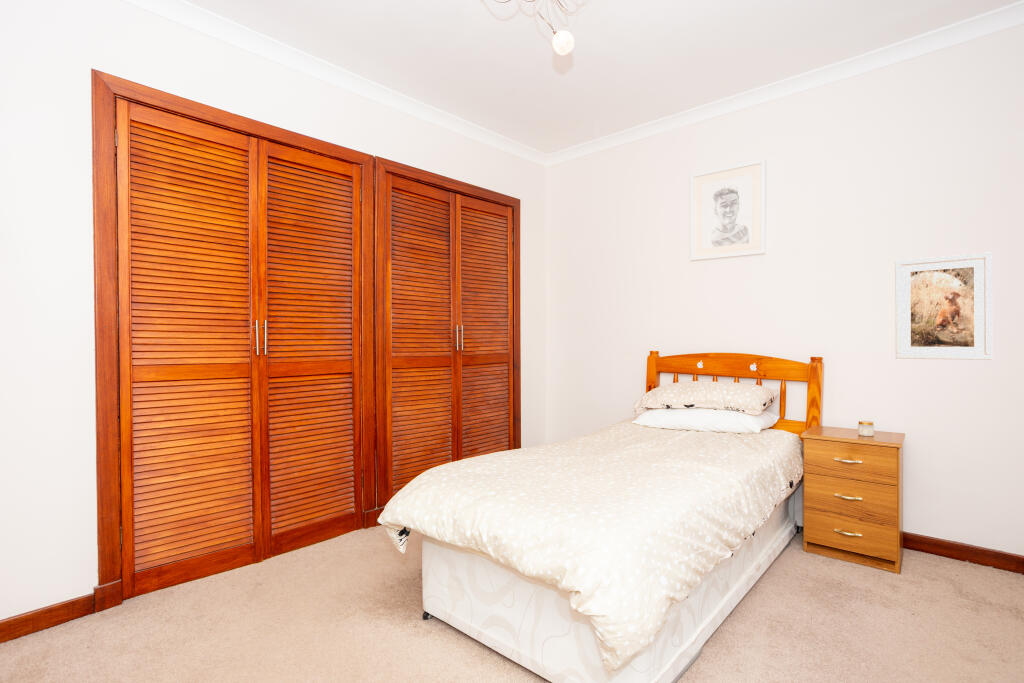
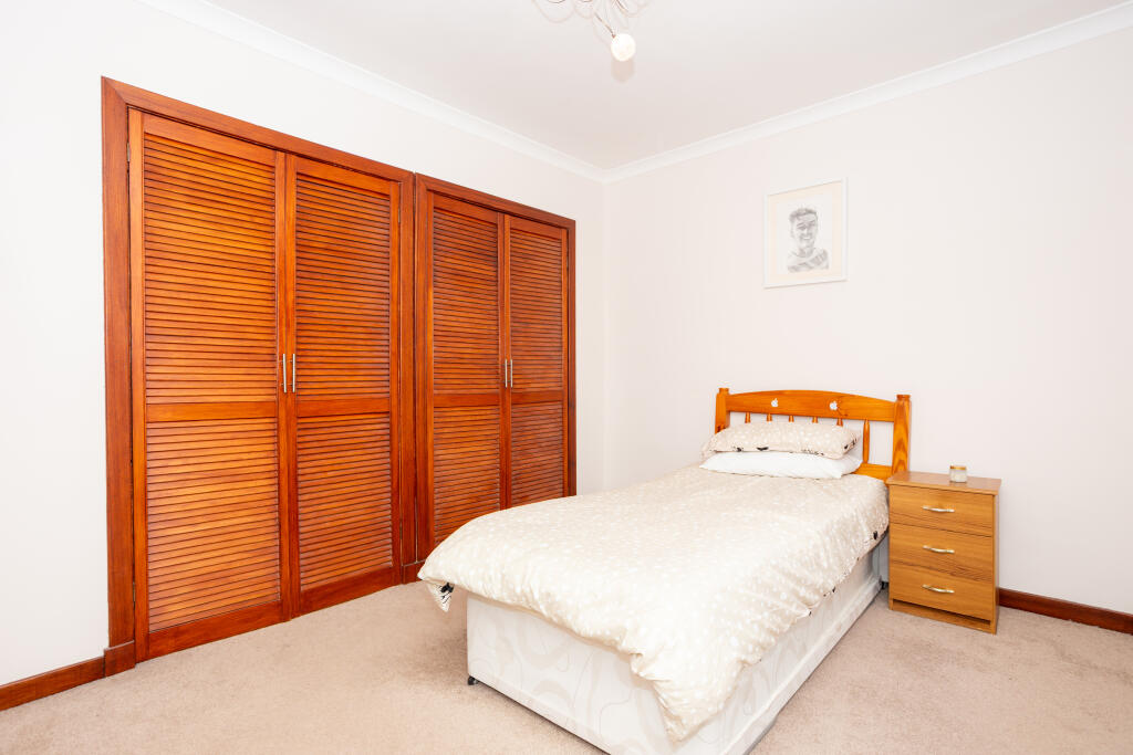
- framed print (941, 308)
